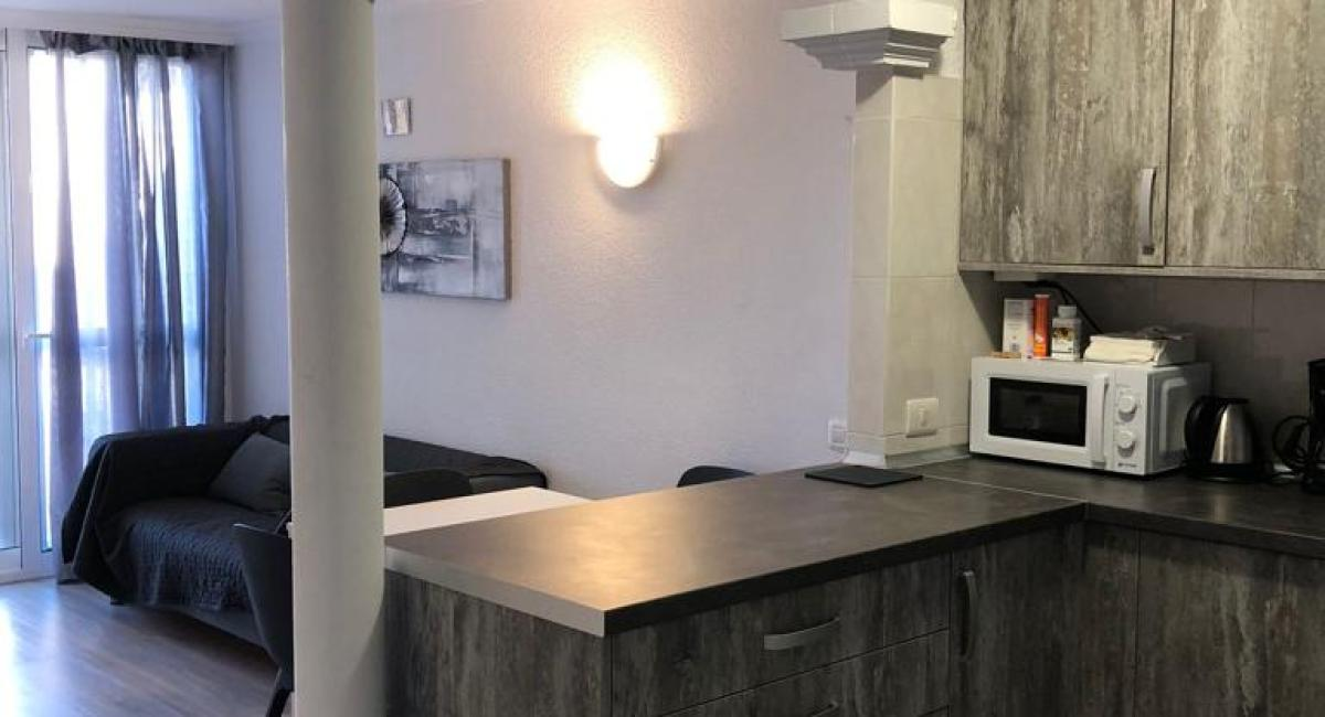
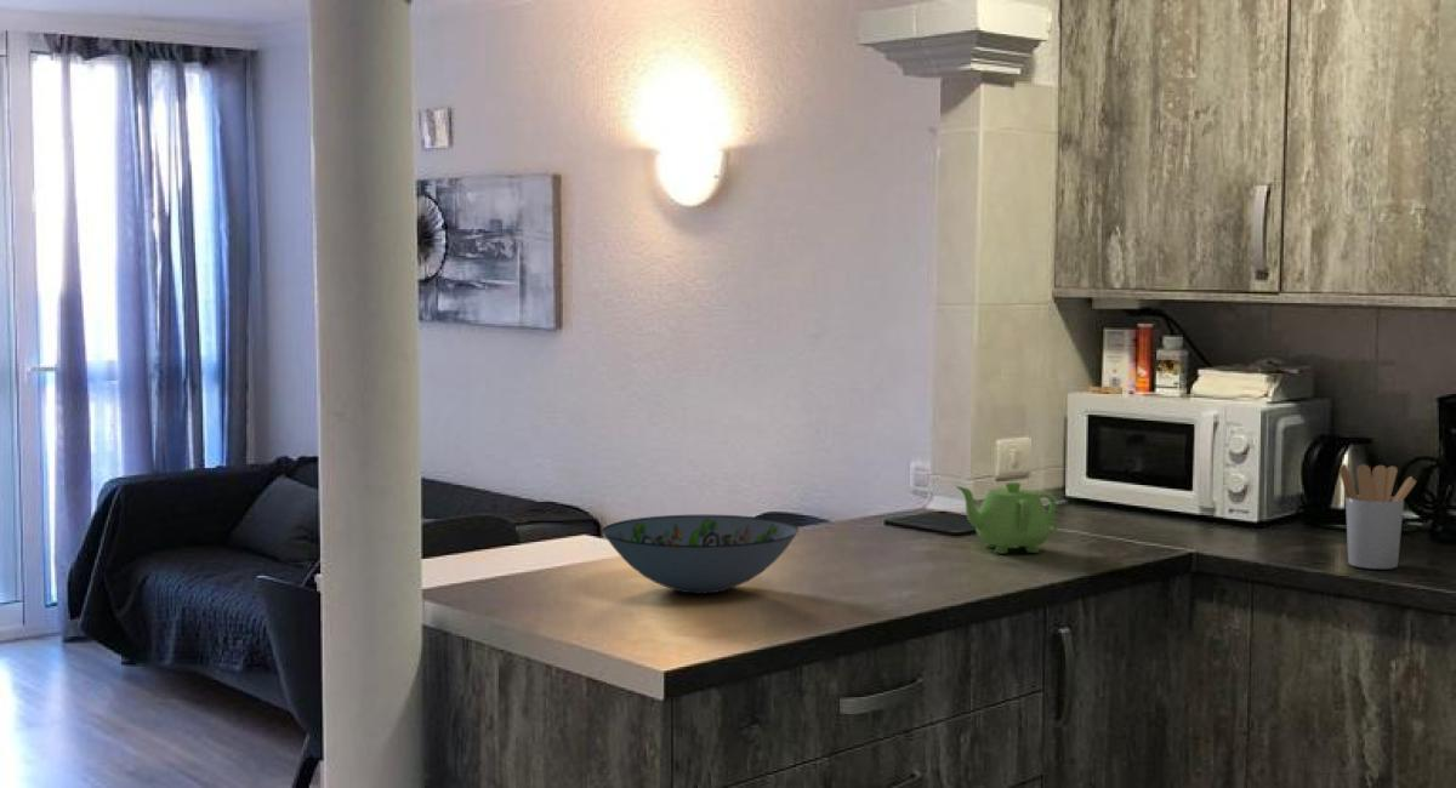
+ utensil holder (1373, 513)
+ decorative bowl (700, 559)
+ teapot (1006, 515)
